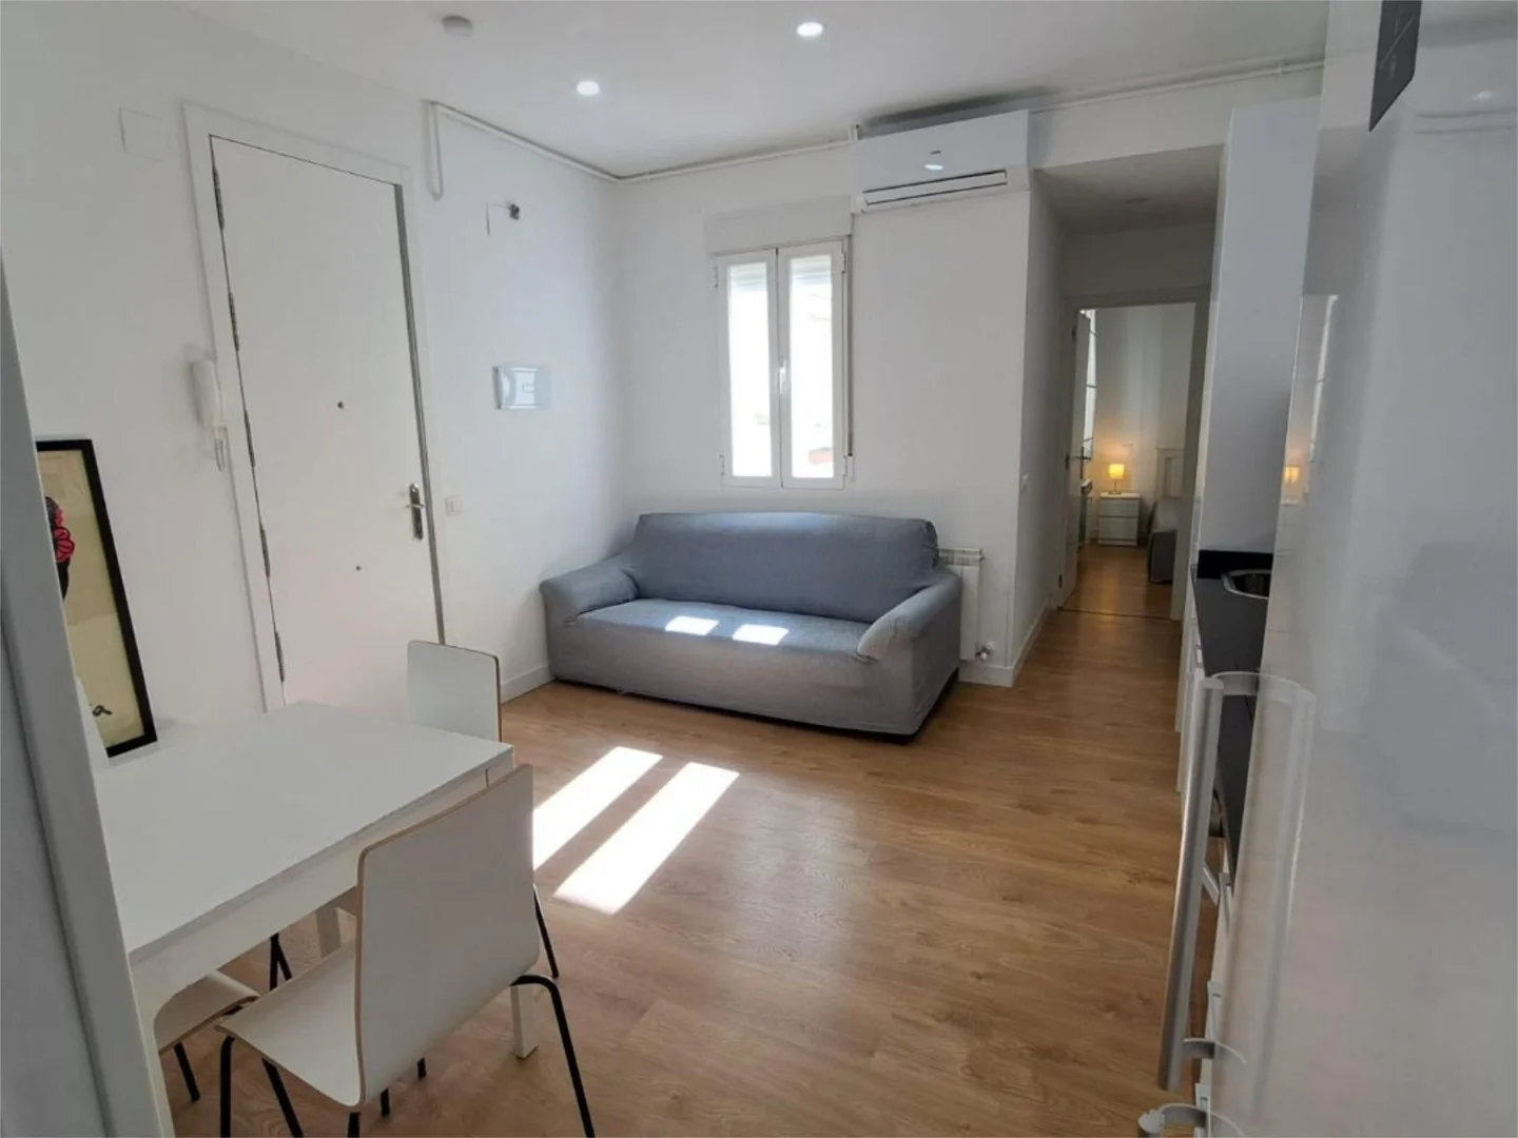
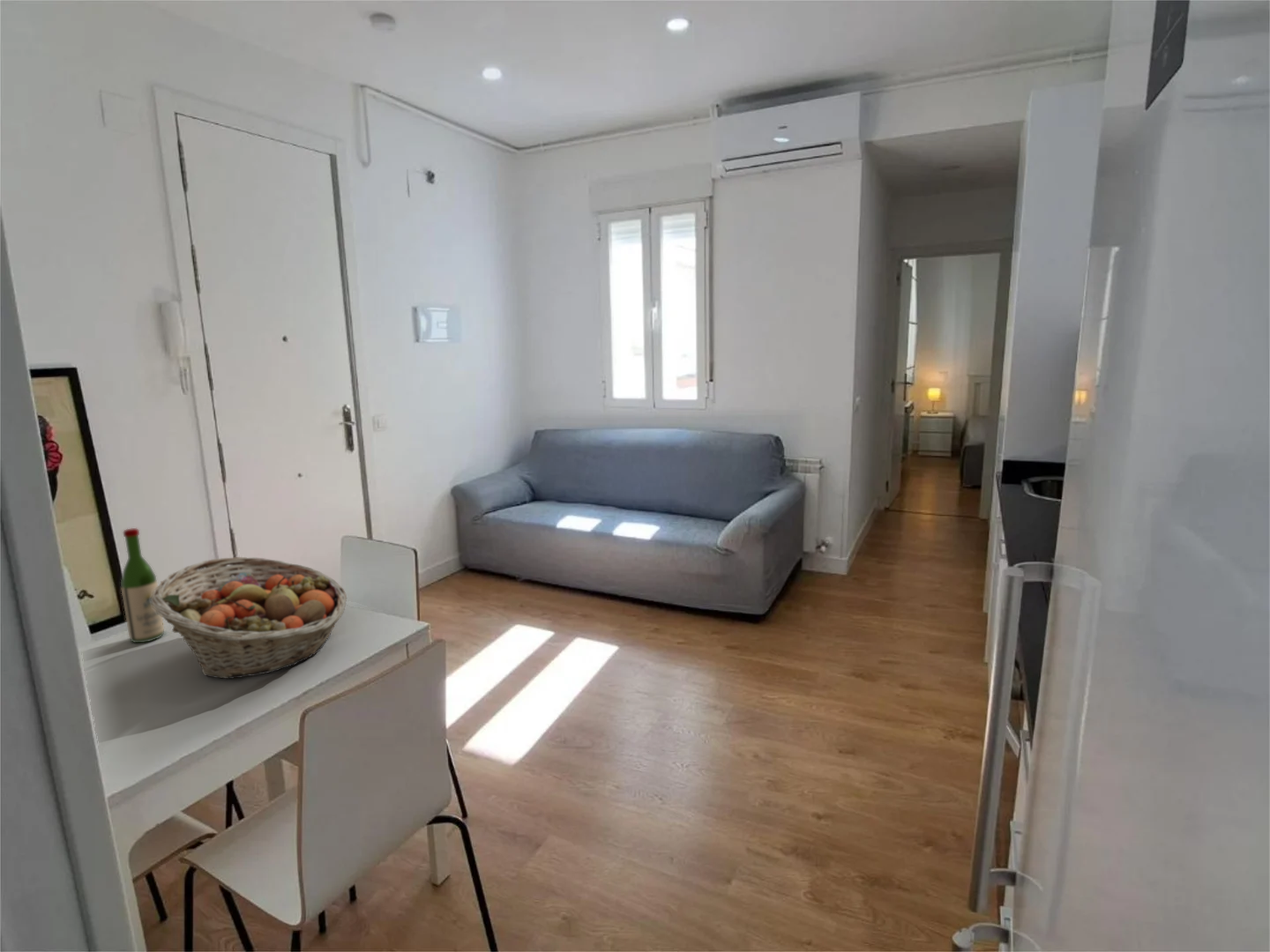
+ wine bottle (138, 584)
+ fruit basket (258, 608)
